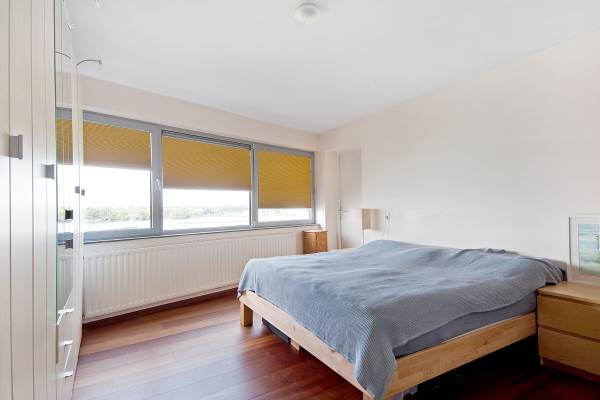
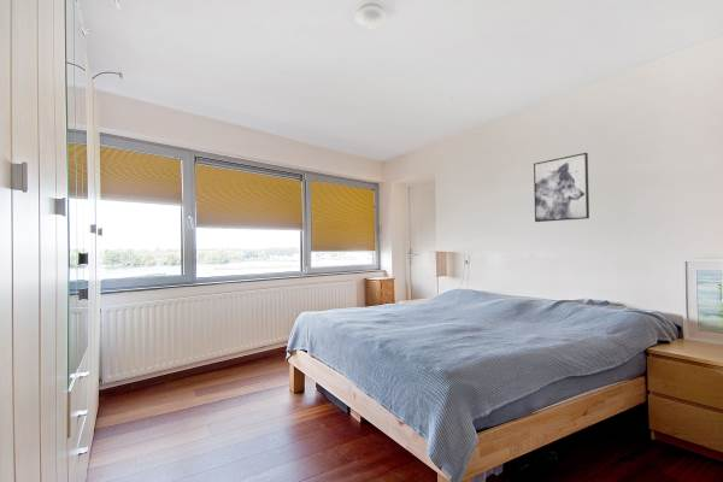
+ wall art (559, 189)
